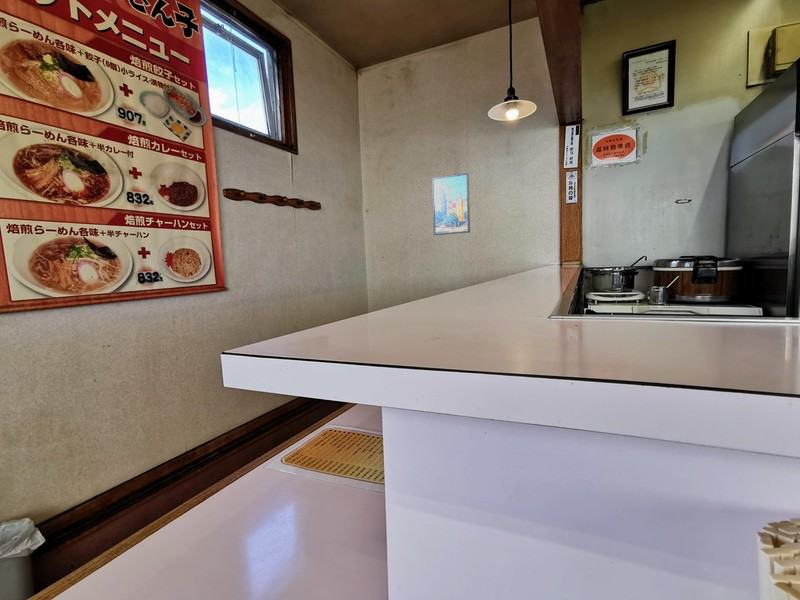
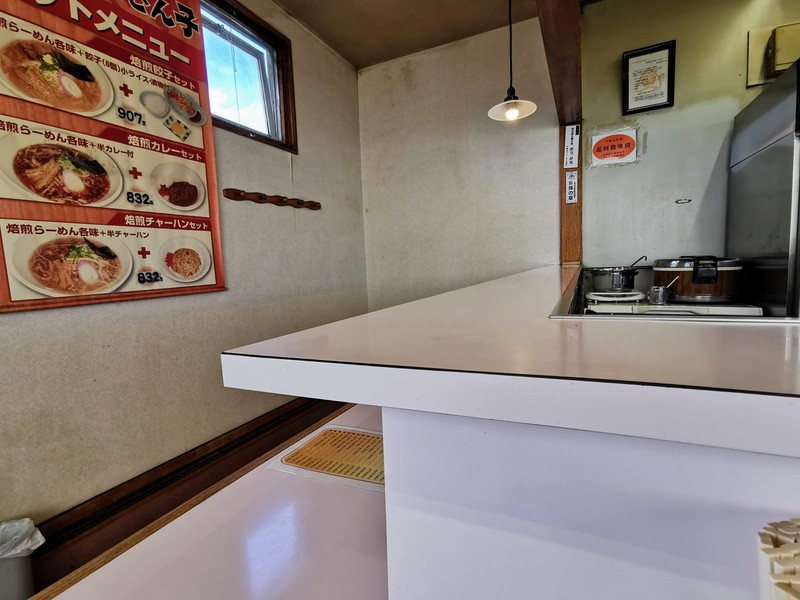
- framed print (450, 204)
